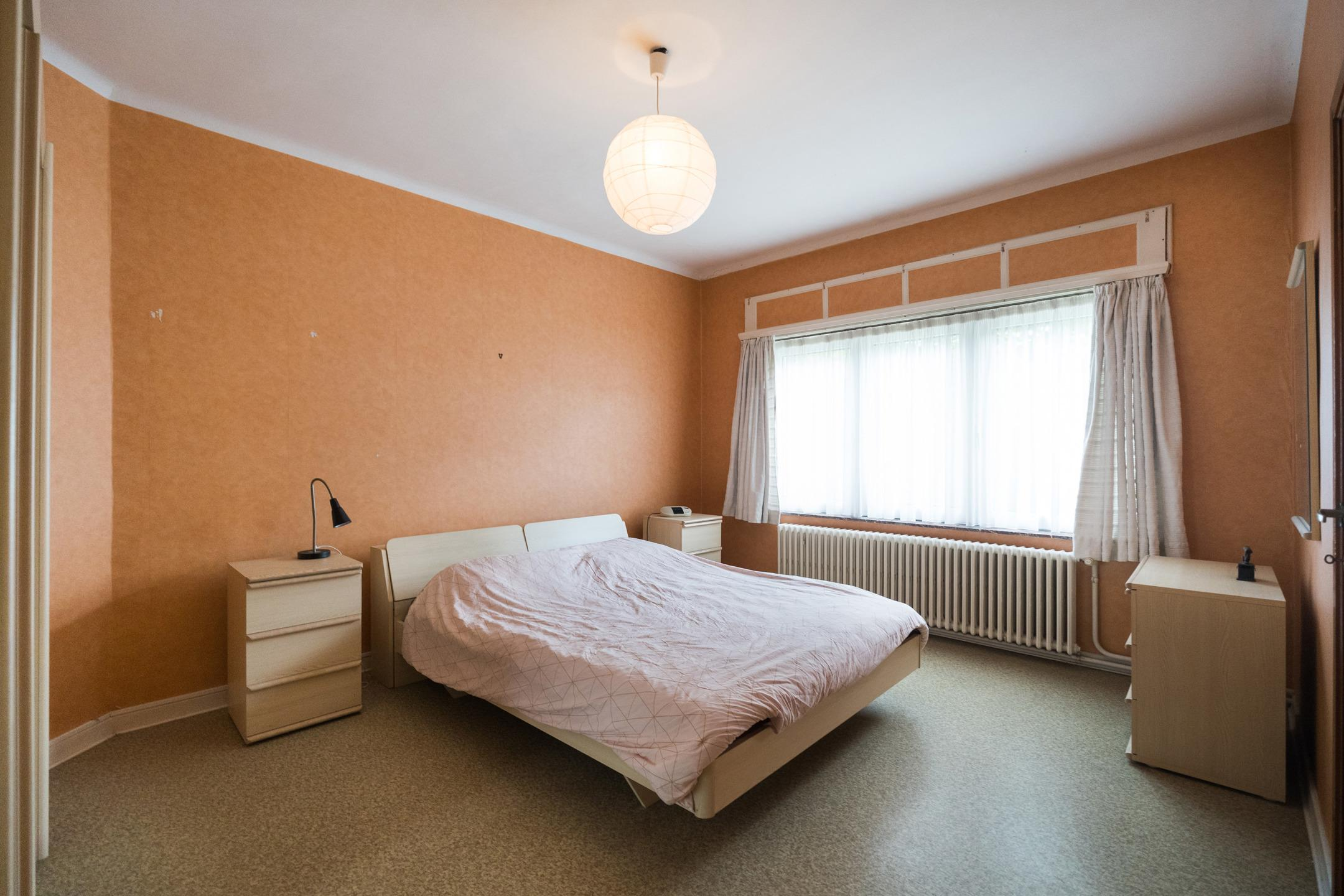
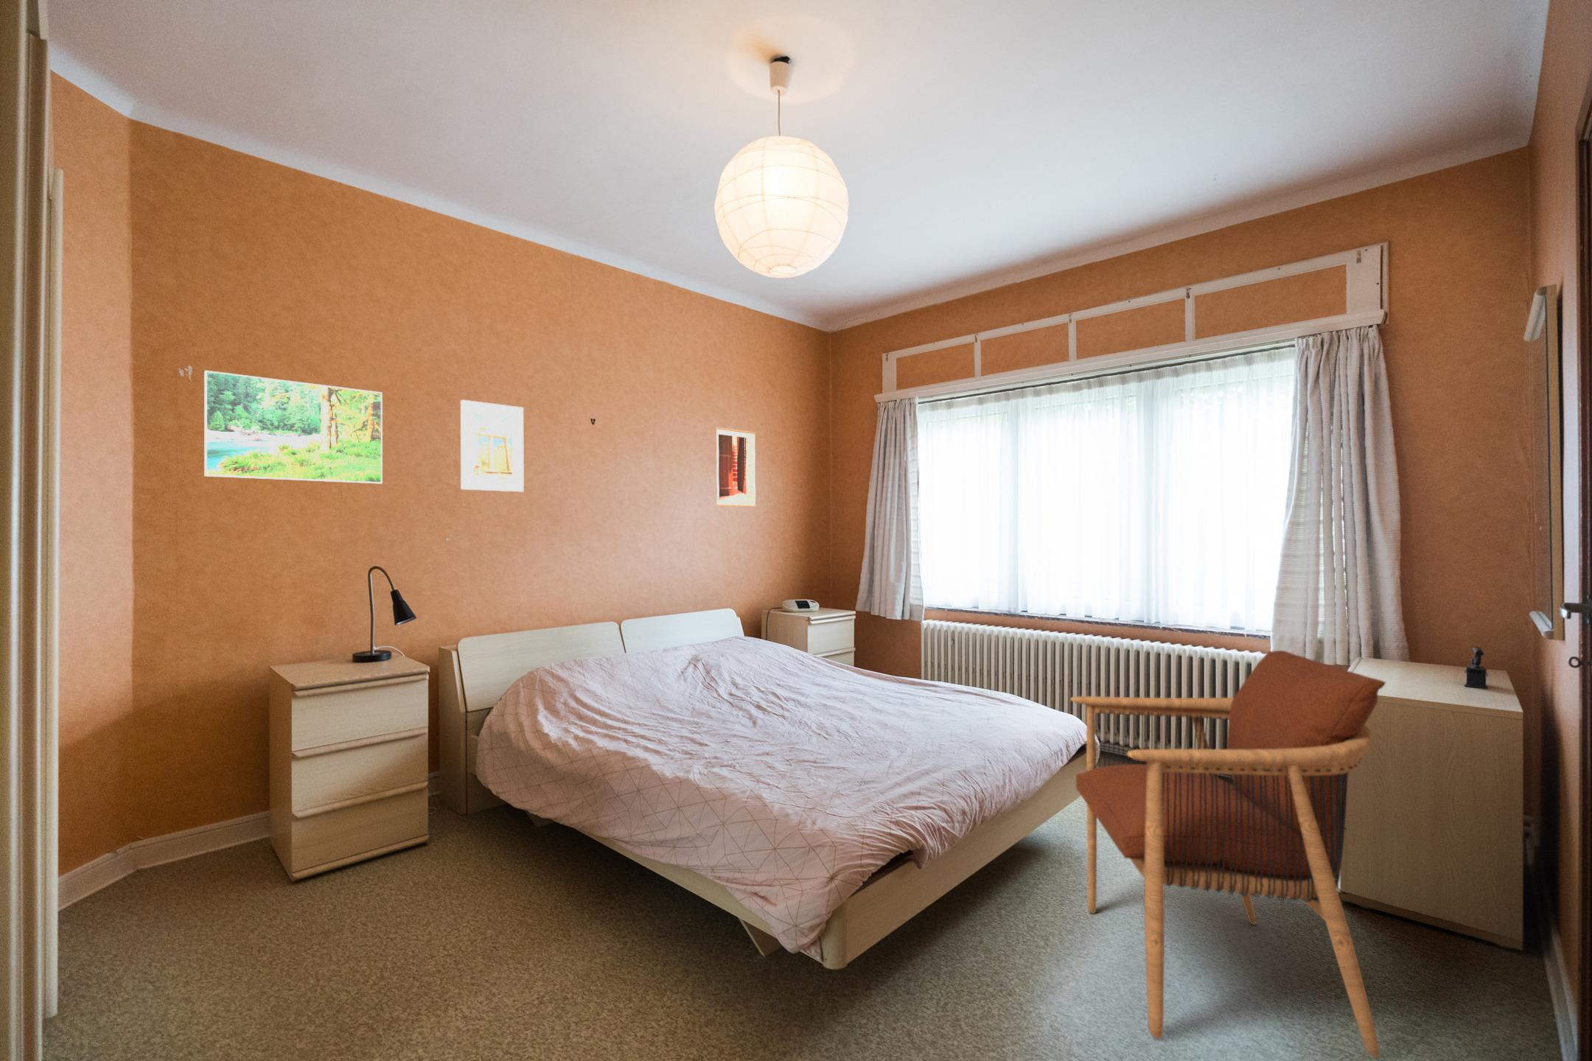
+ wall art (737, 468)
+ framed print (300, 431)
+ armchair (1219, 816)
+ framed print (493, 448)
